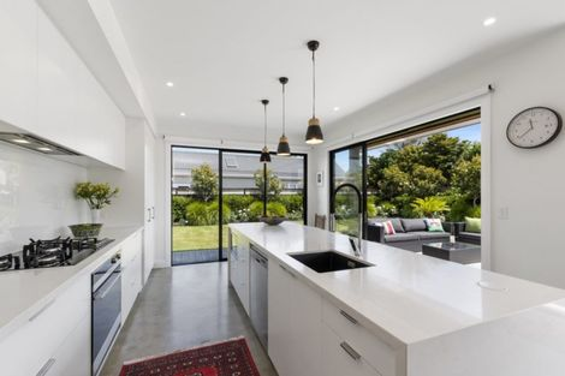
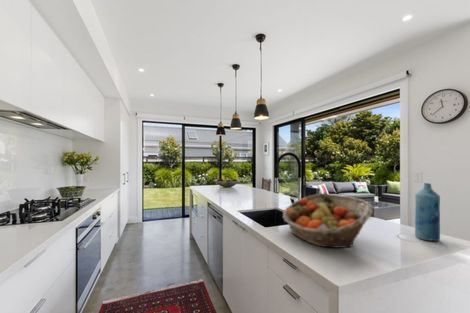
+ bottle (427, 211)
+ fruit basket (323, 217)
